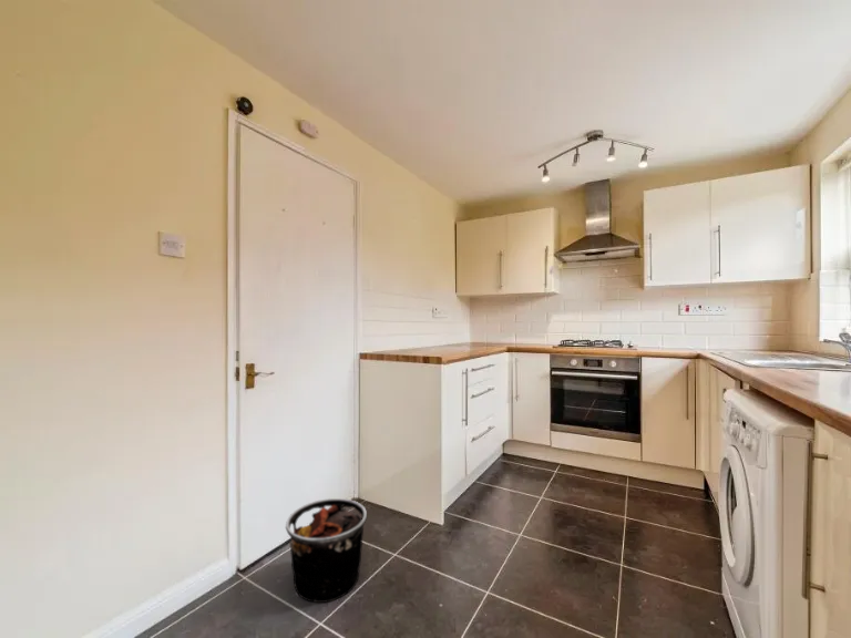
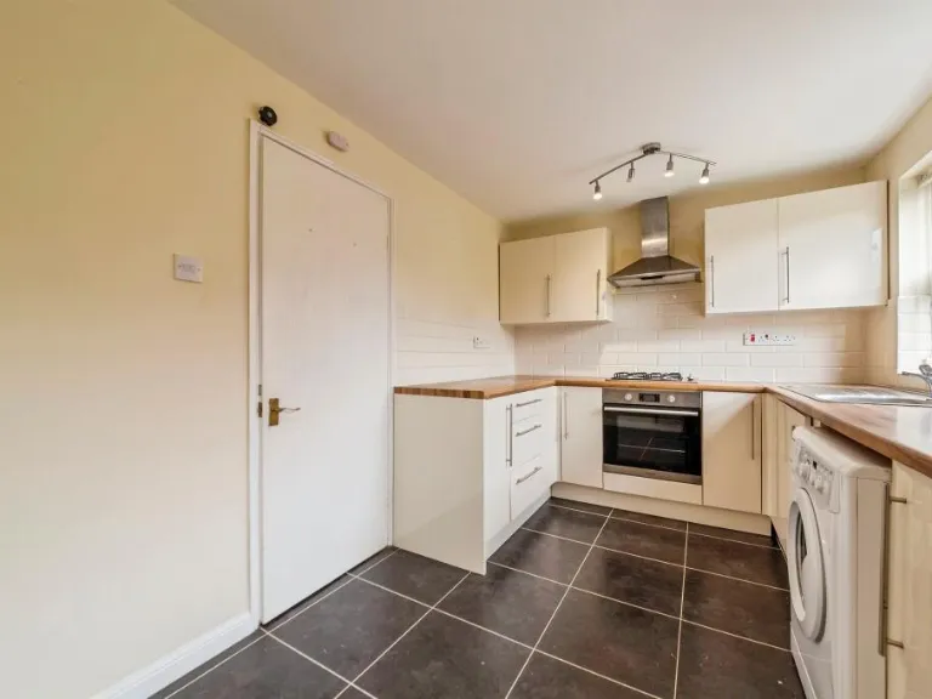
- trash bin (327, 546)
